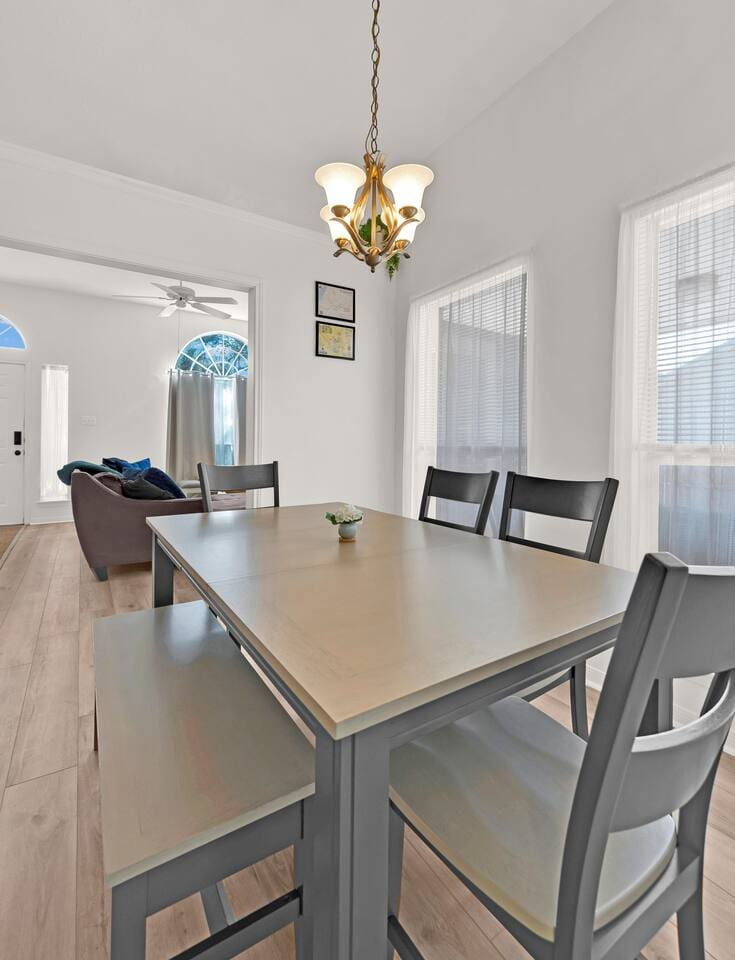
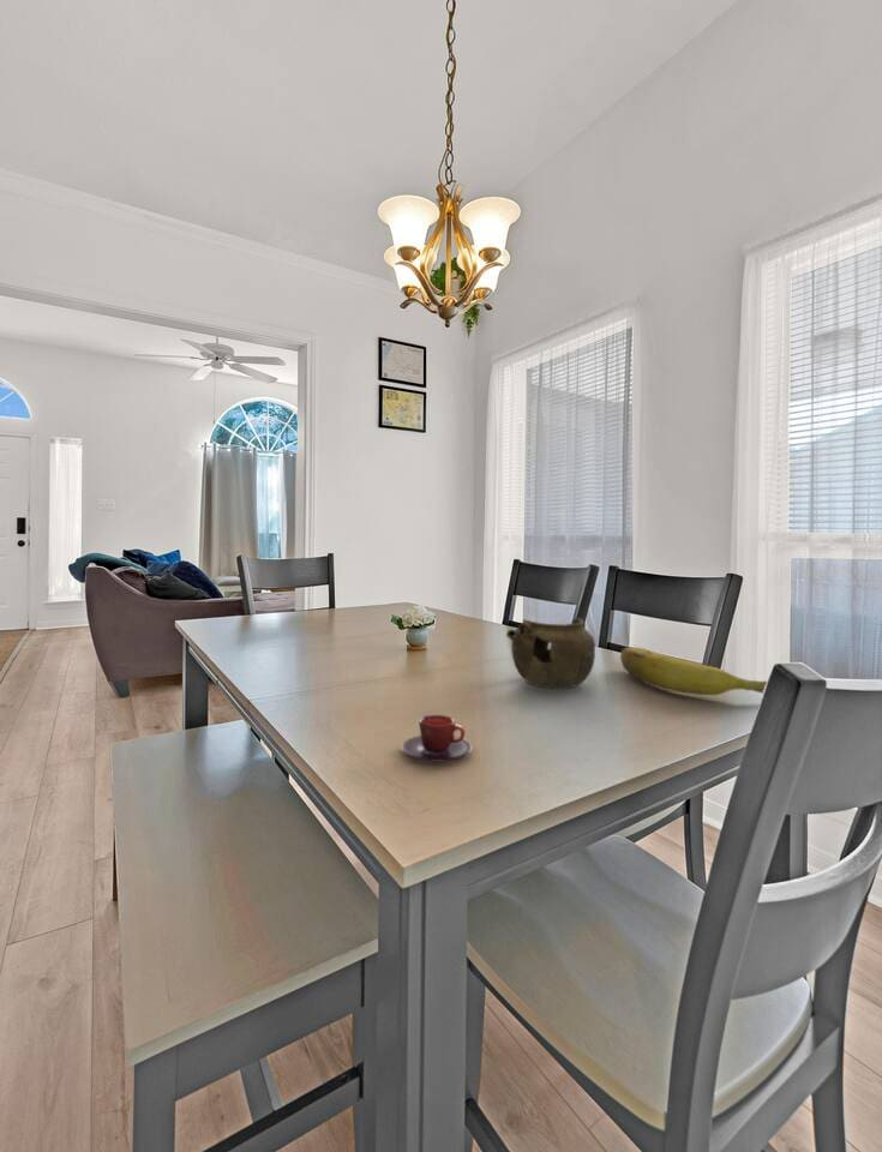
+ teapot (544, 652)
+ teacup (436, 736)
+ banana (680, 666)
